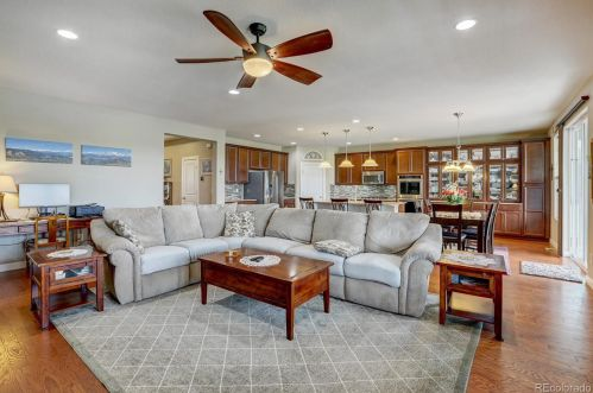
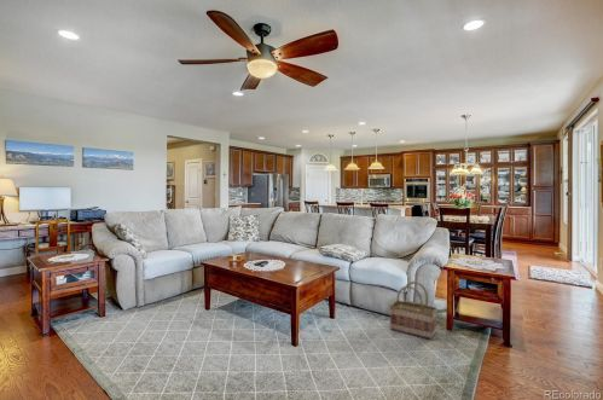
+ basket (412, 307)
